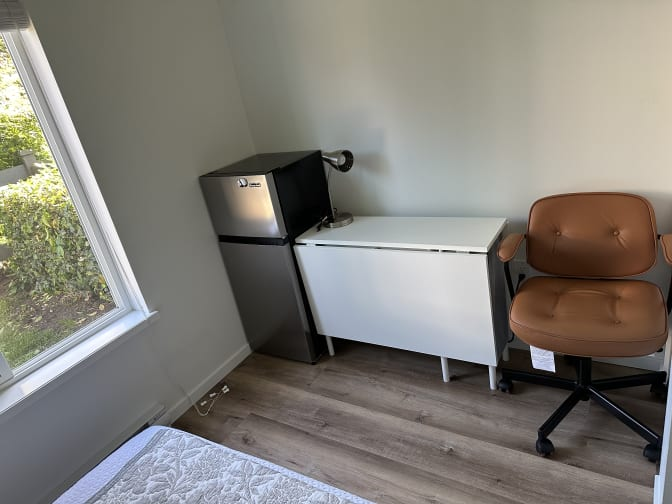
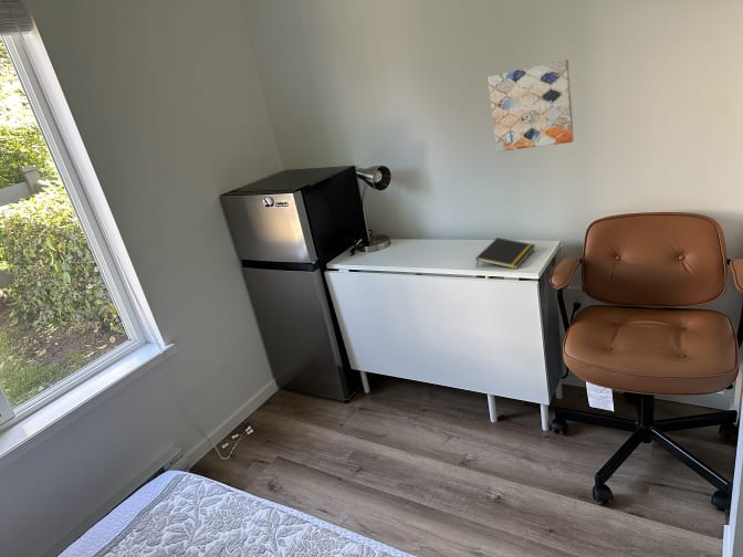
+ wall art (530, 107)
+ notepad (505, 252)
